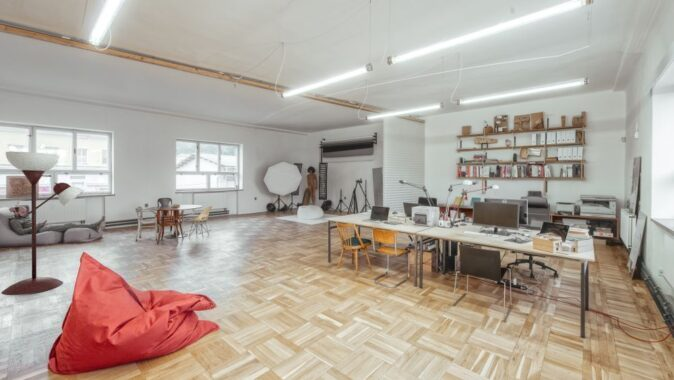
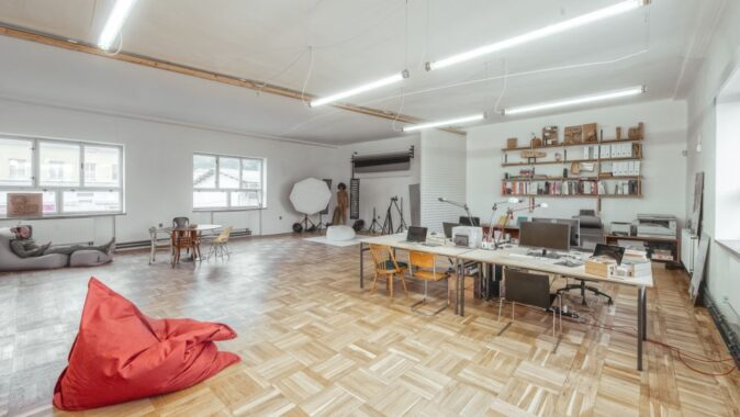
- floor lamp (35, 220)
